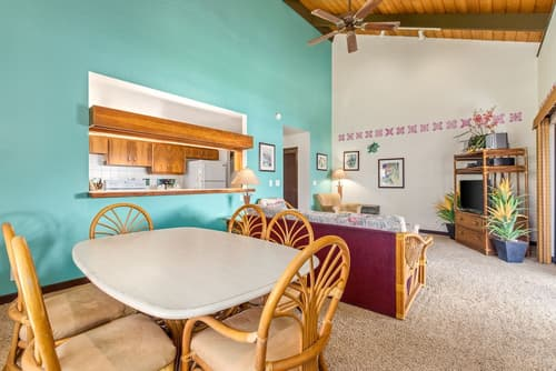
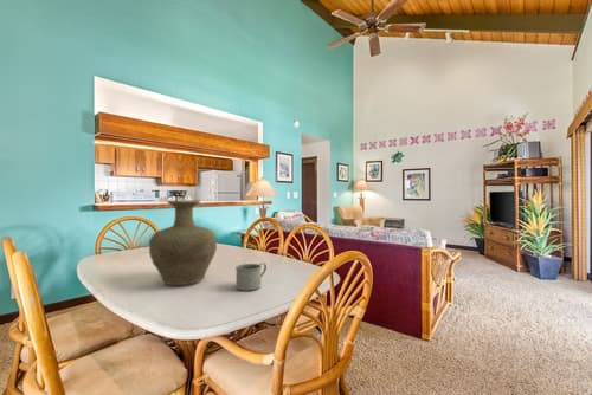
+ vase (184, 240)
+ mug (250, 276)
